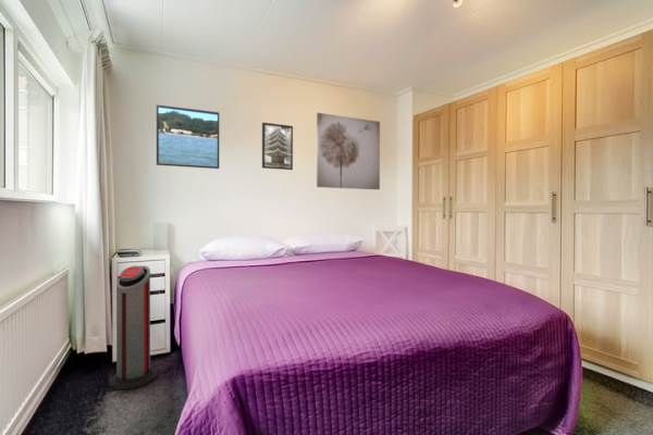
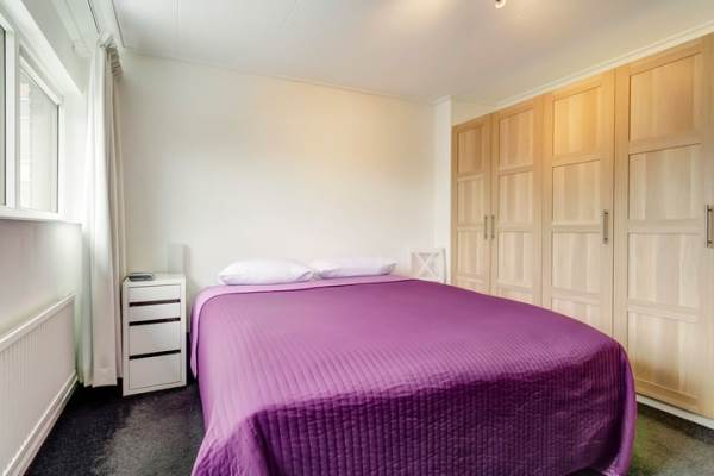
- air purifier (133, 322)
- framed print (188, 137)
- wall art (349, 152)
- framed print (278, 146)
